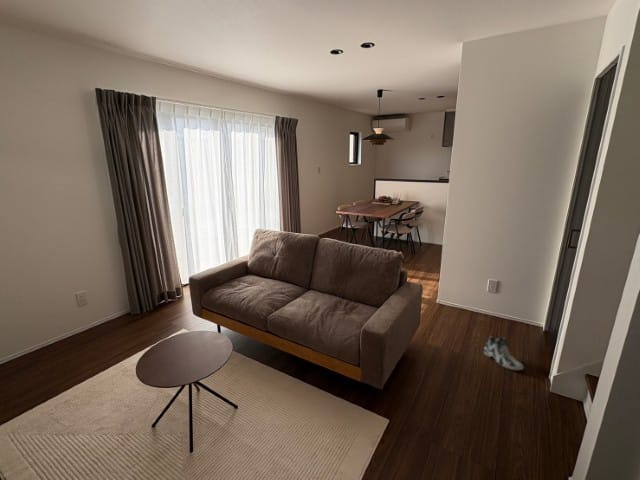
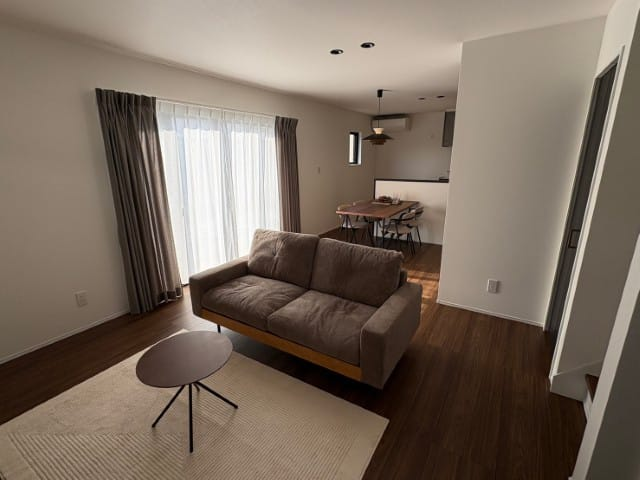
- sneaker (504, 350)
